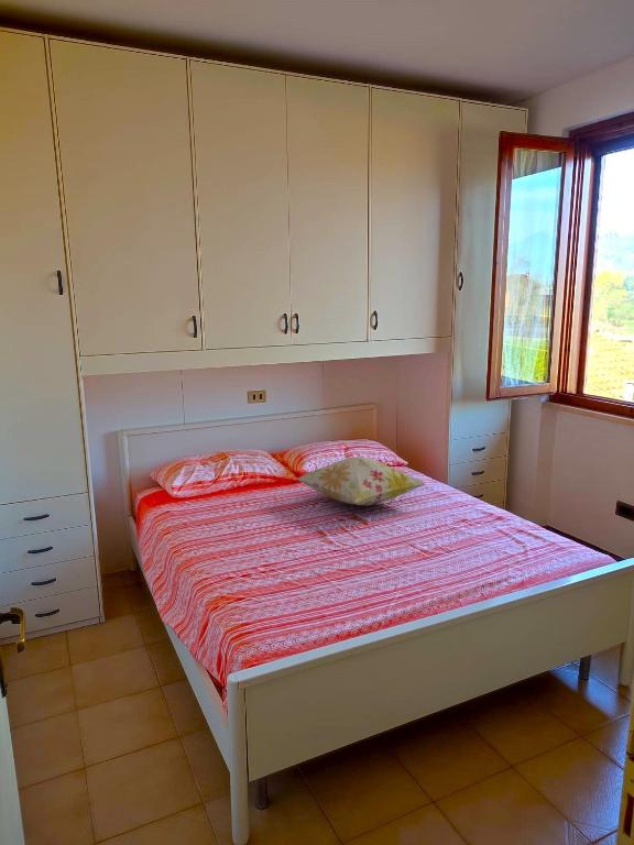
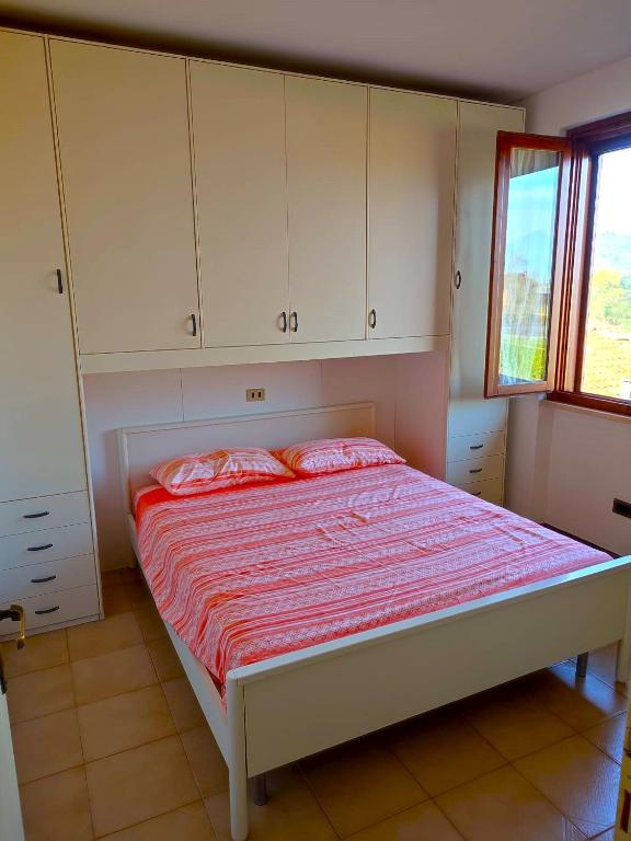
- decorative pillow (359, 481)
